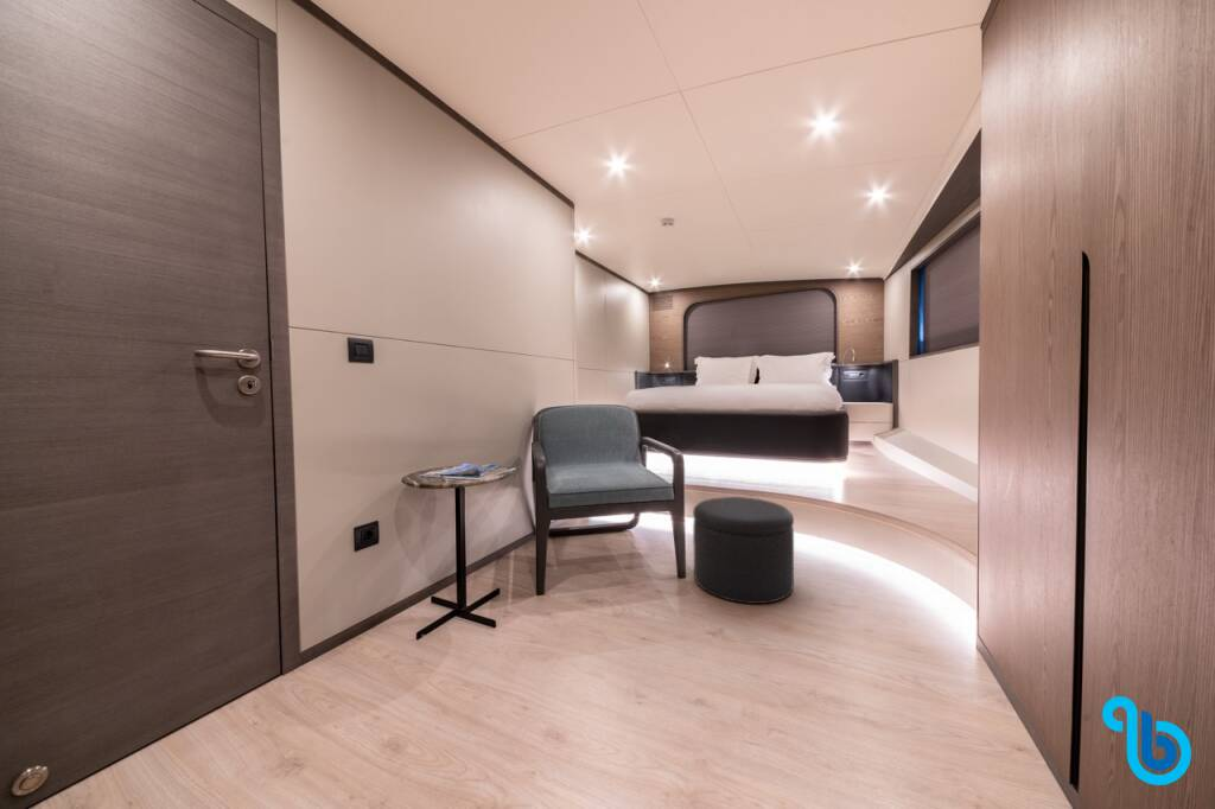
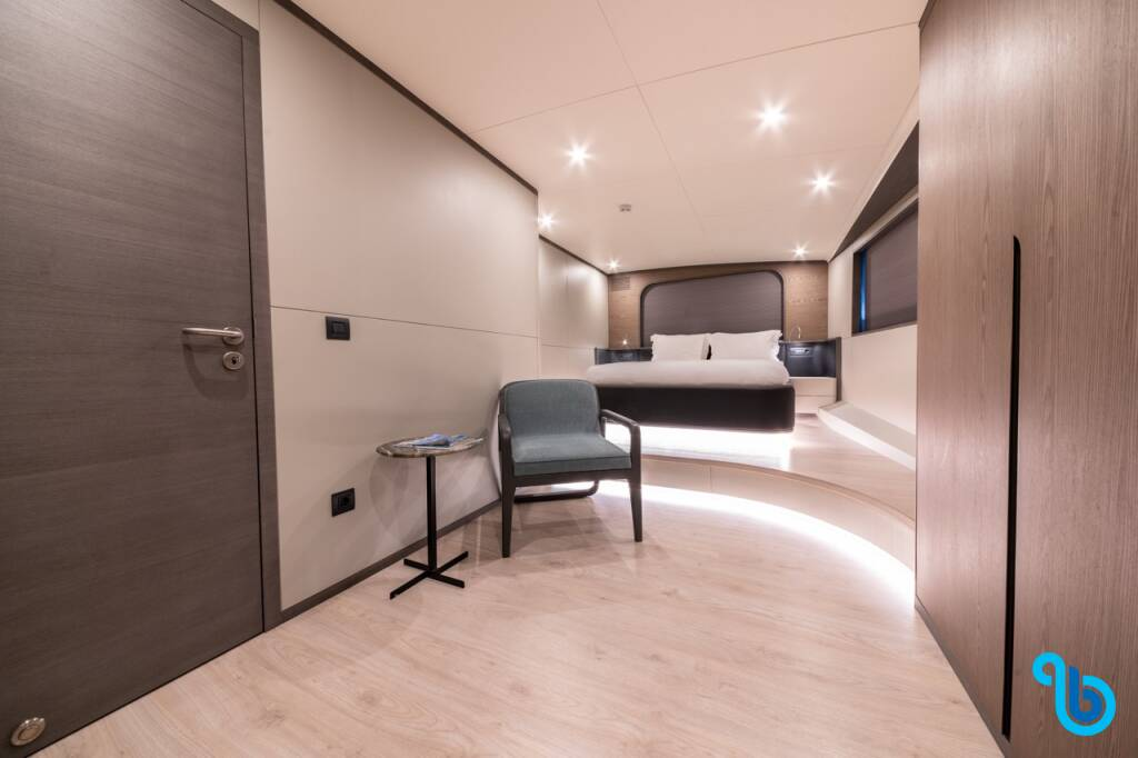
- ottoman (742, 542)
